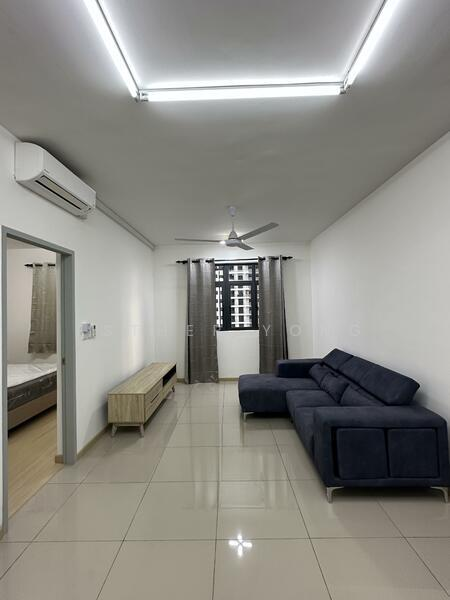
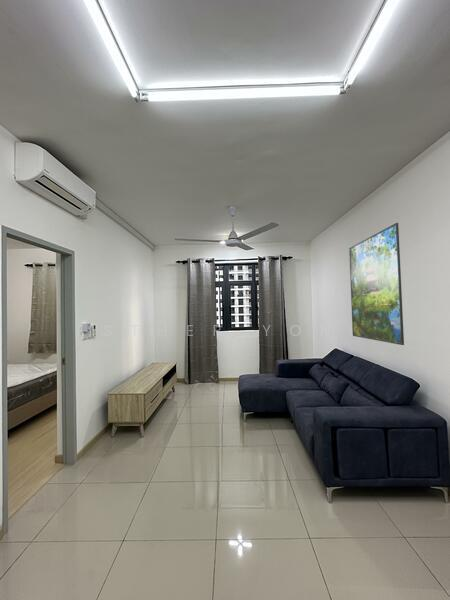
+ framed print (371, 288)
